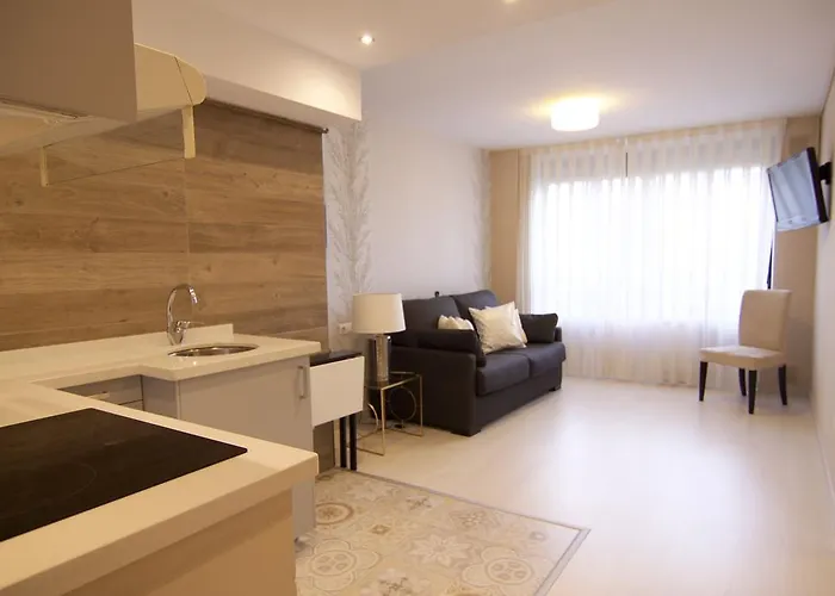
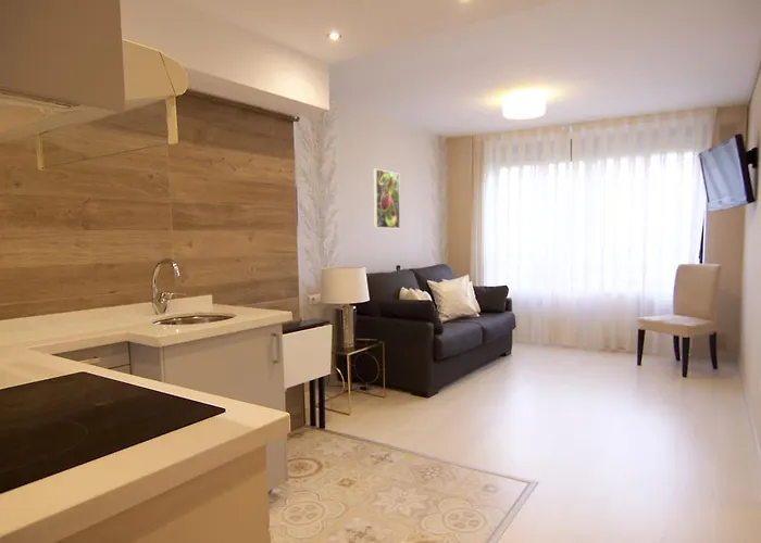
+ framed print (387, 200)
